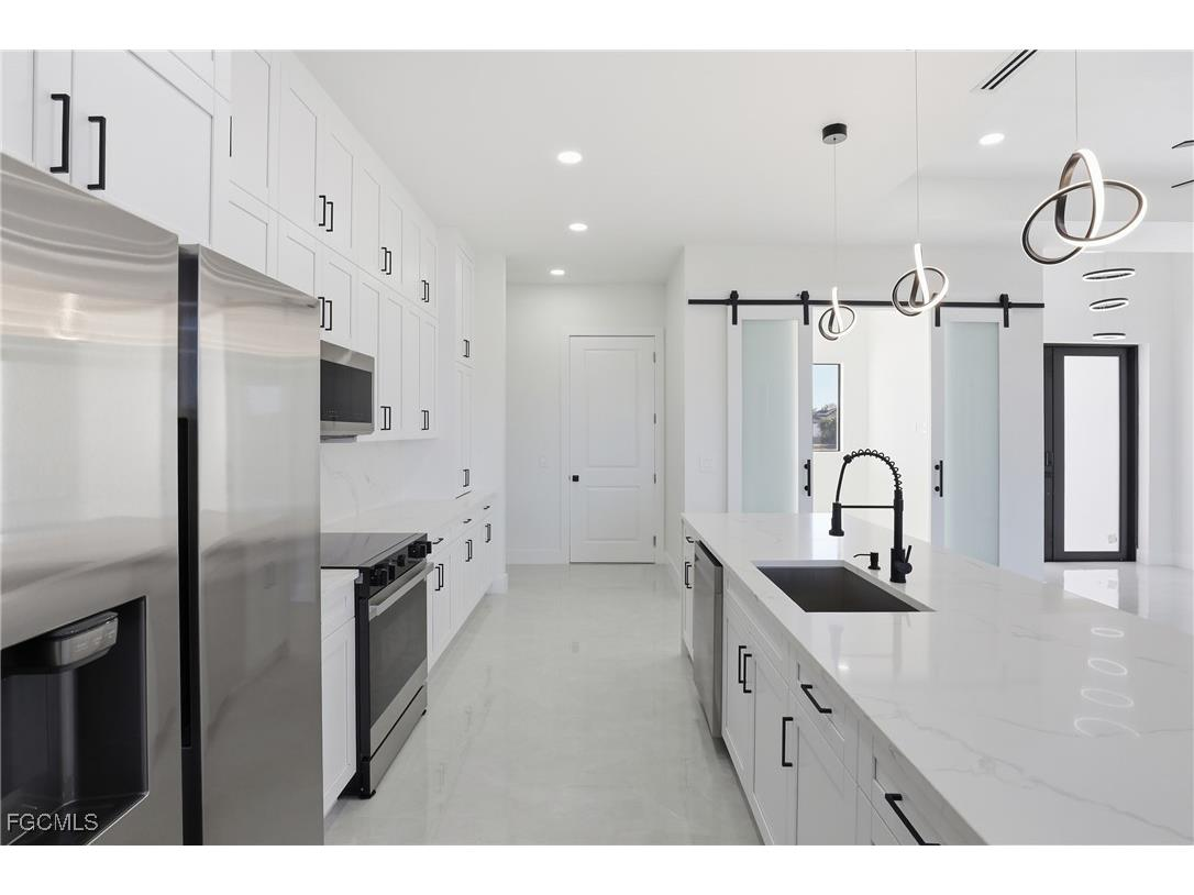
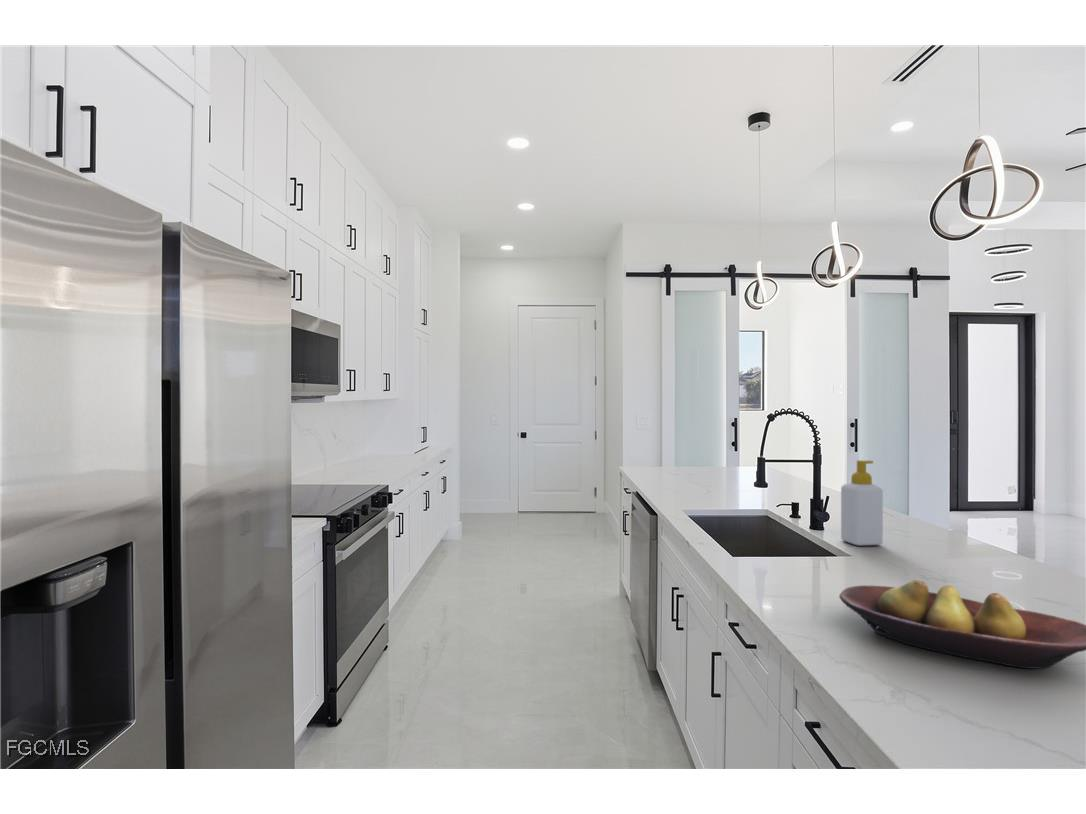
+ fruit bowl (957, 615)
+ soap bottle (861, 501)
